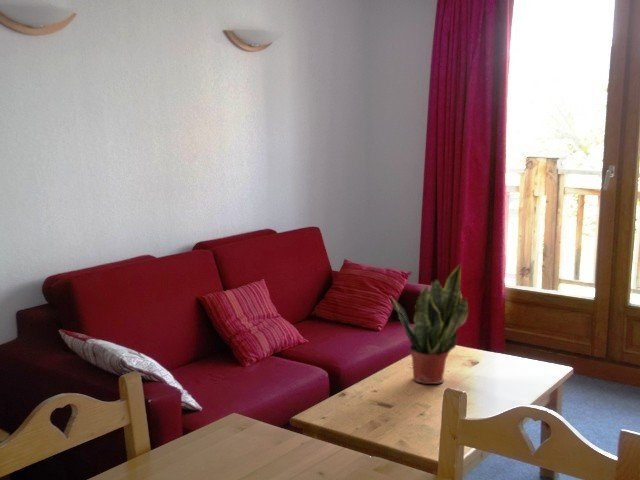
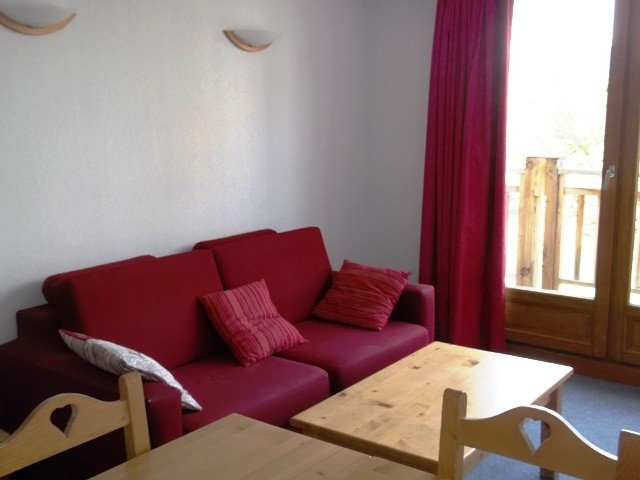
- potted plant (430, 319)
